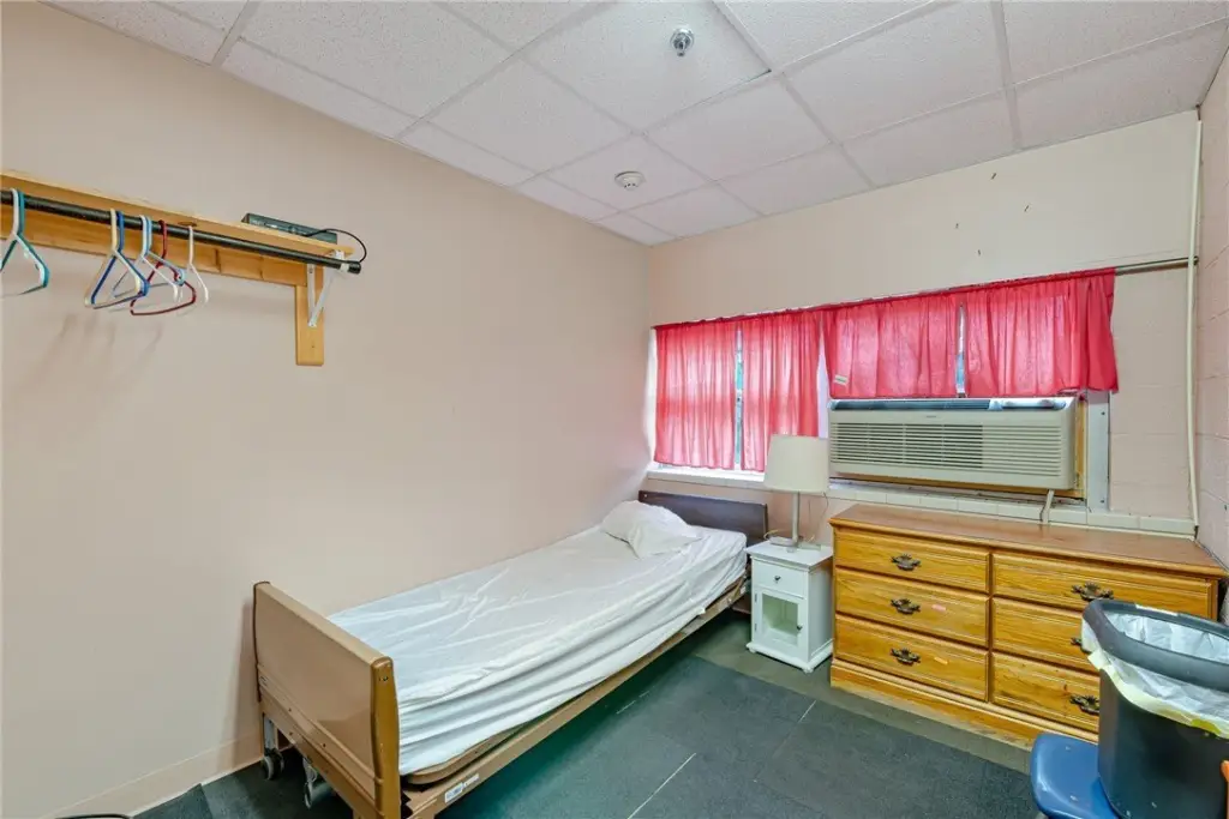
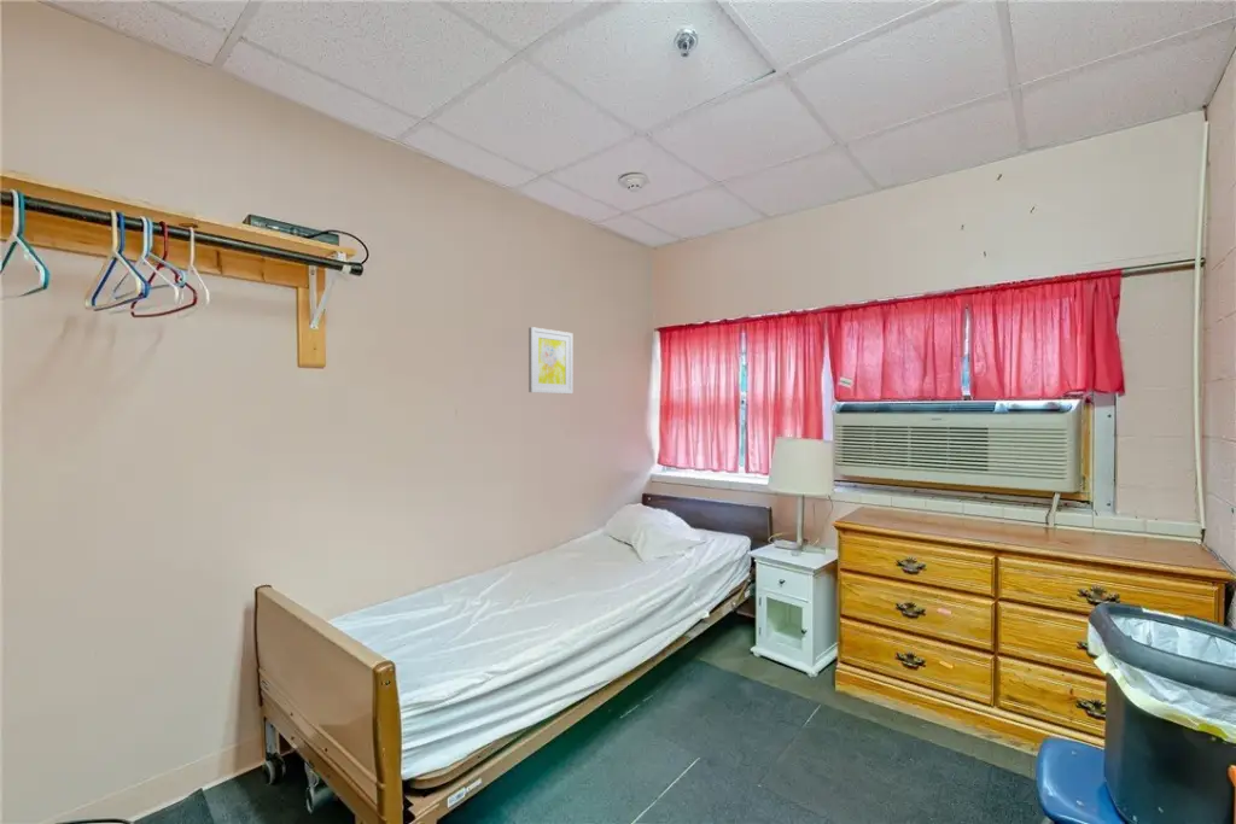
+ wall art (550, 361)
